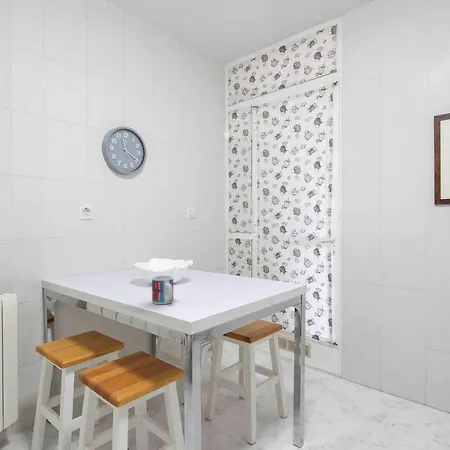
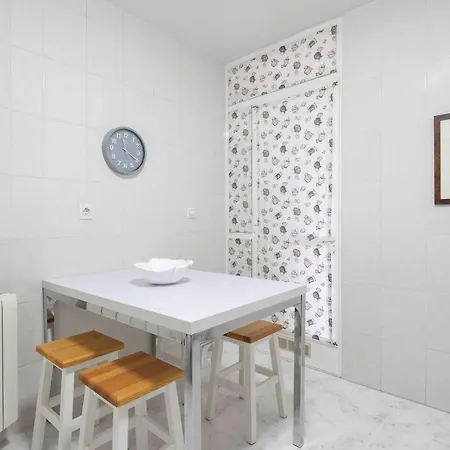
- mug (165, 290)
